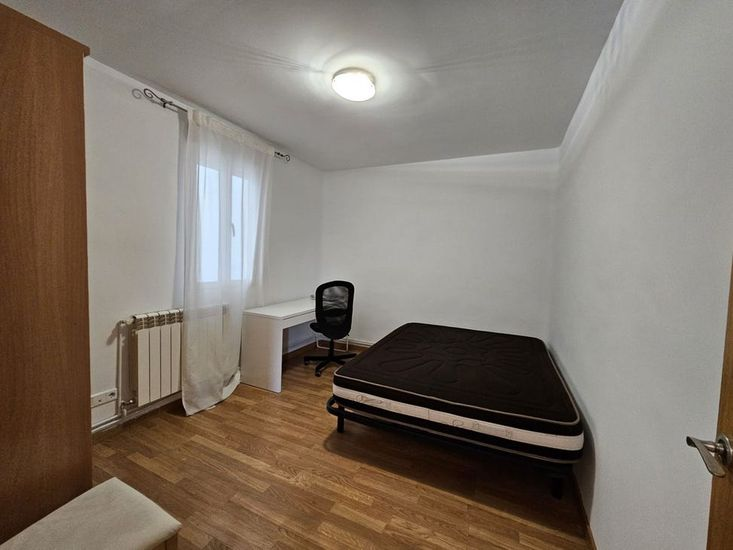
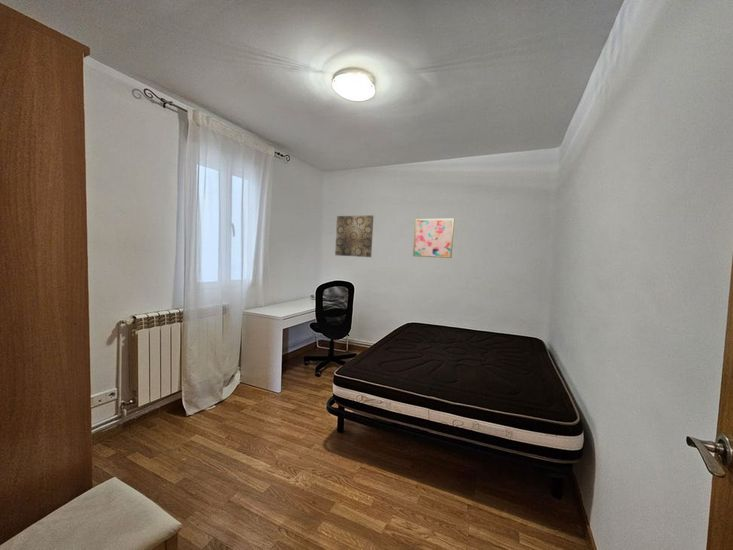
+ wall art (433, 238)
+ wall art (353, 236)
